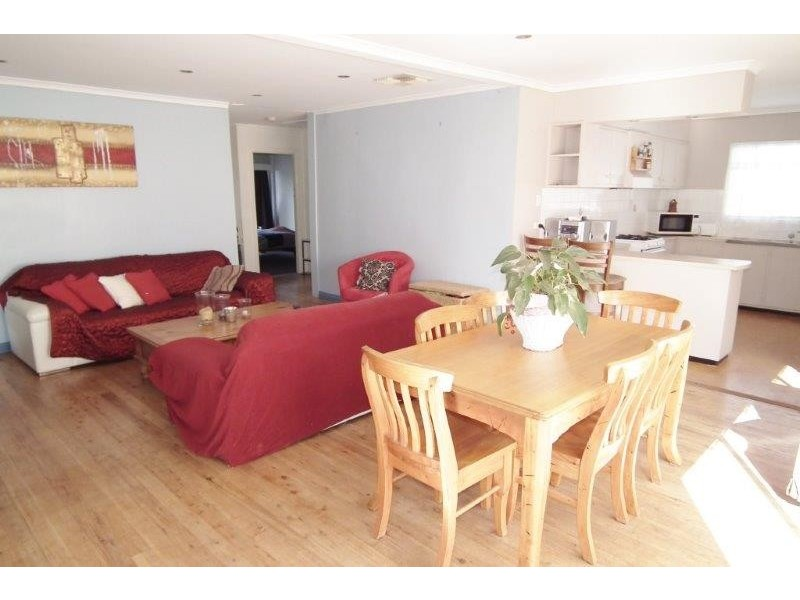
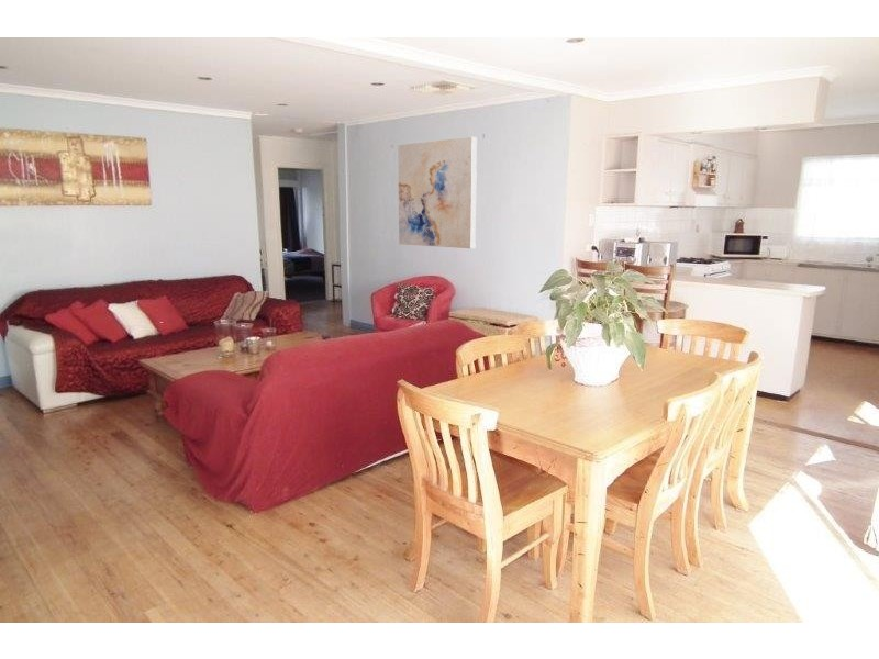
+ wall art (435, 194)
